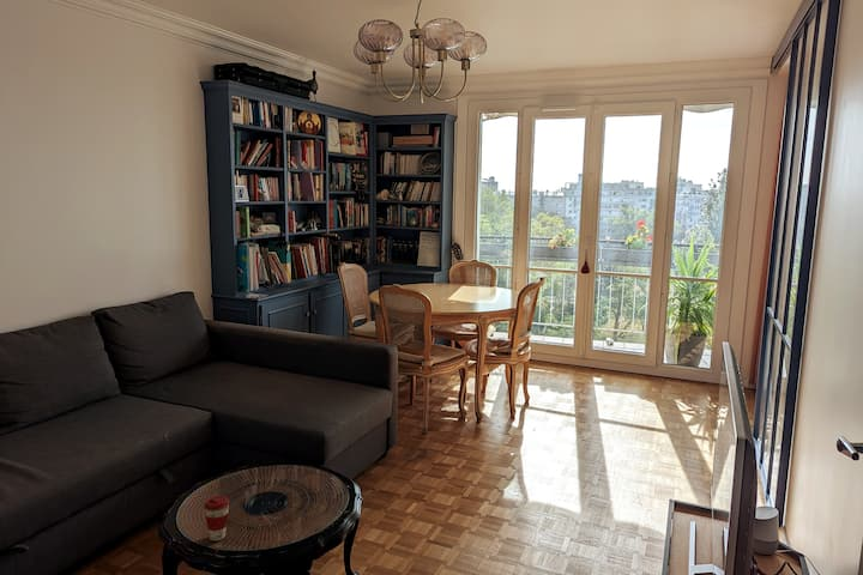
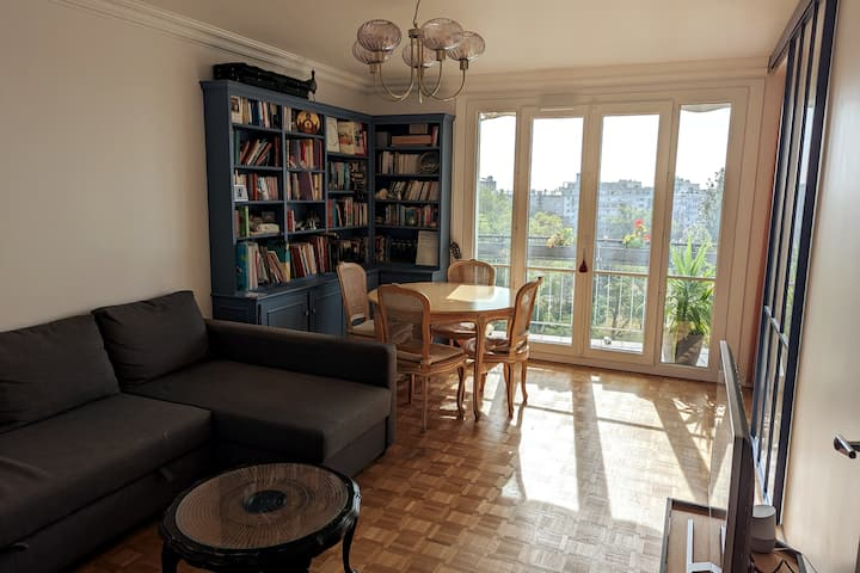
- coffee cup (217, 518)
